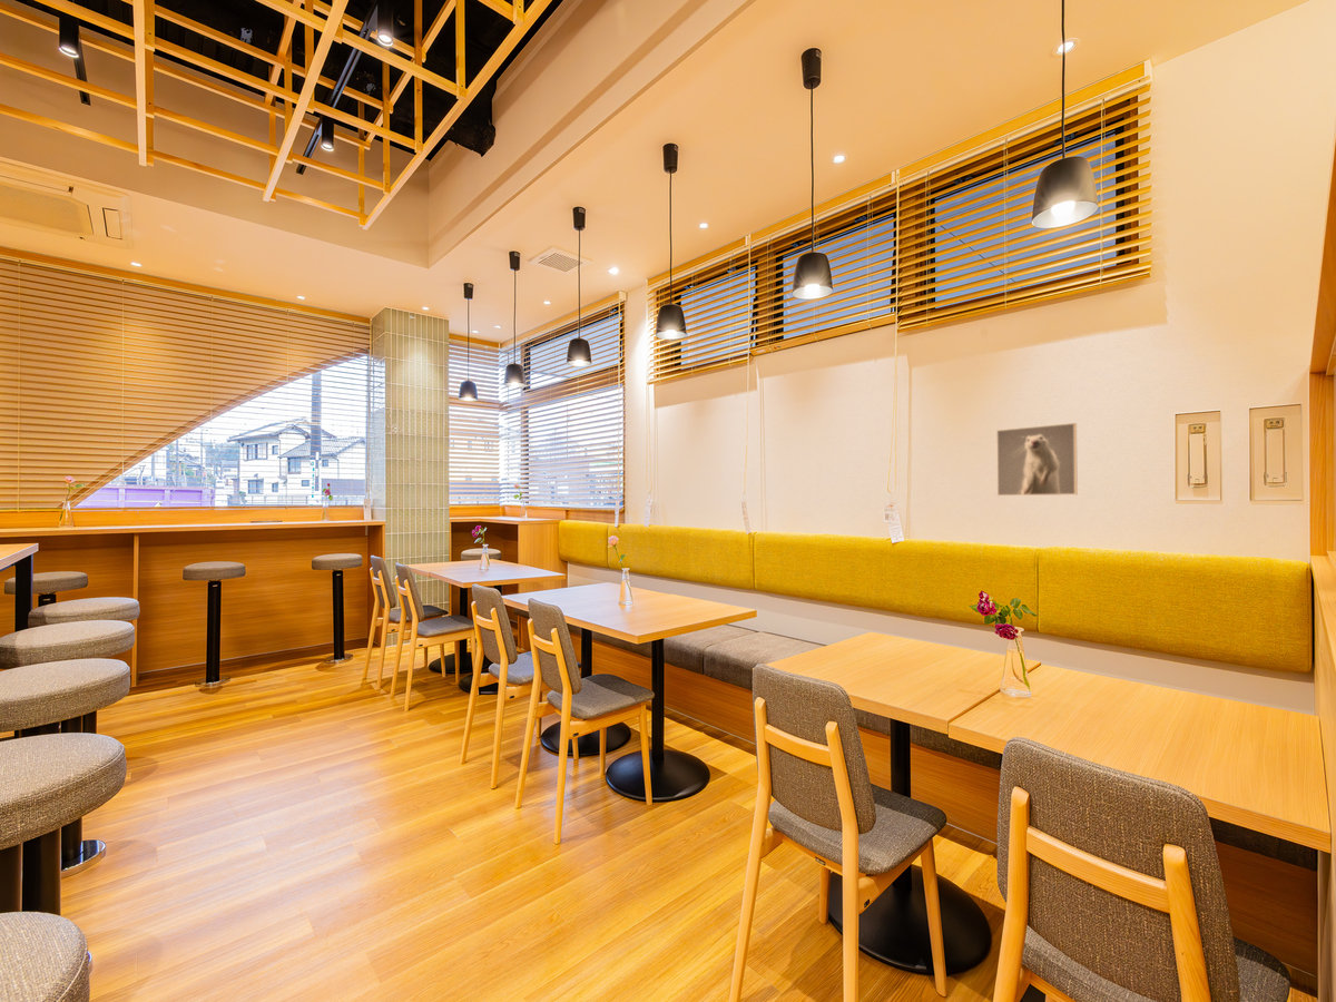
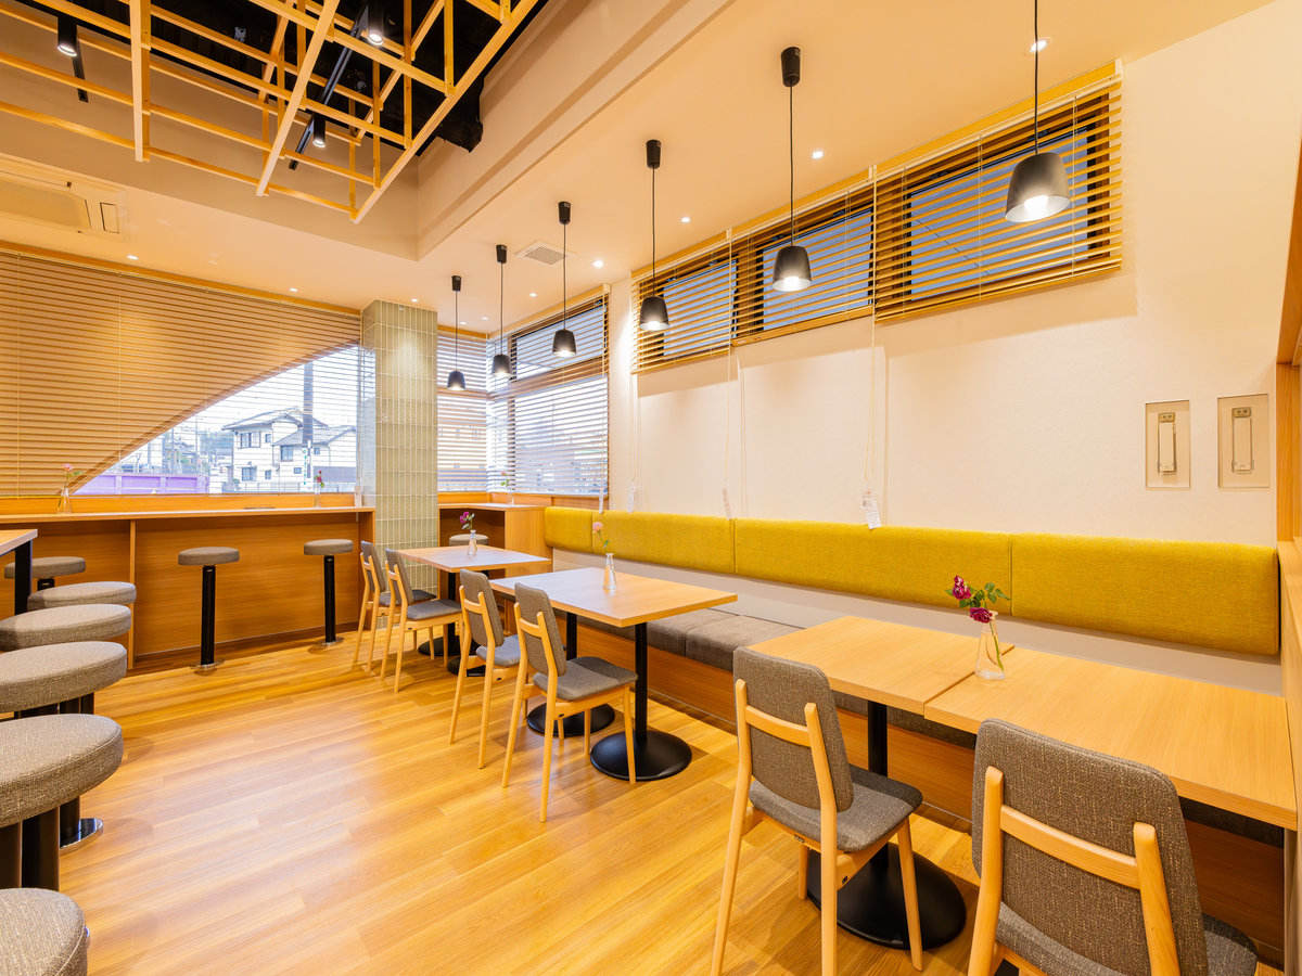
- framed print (1034, 461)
